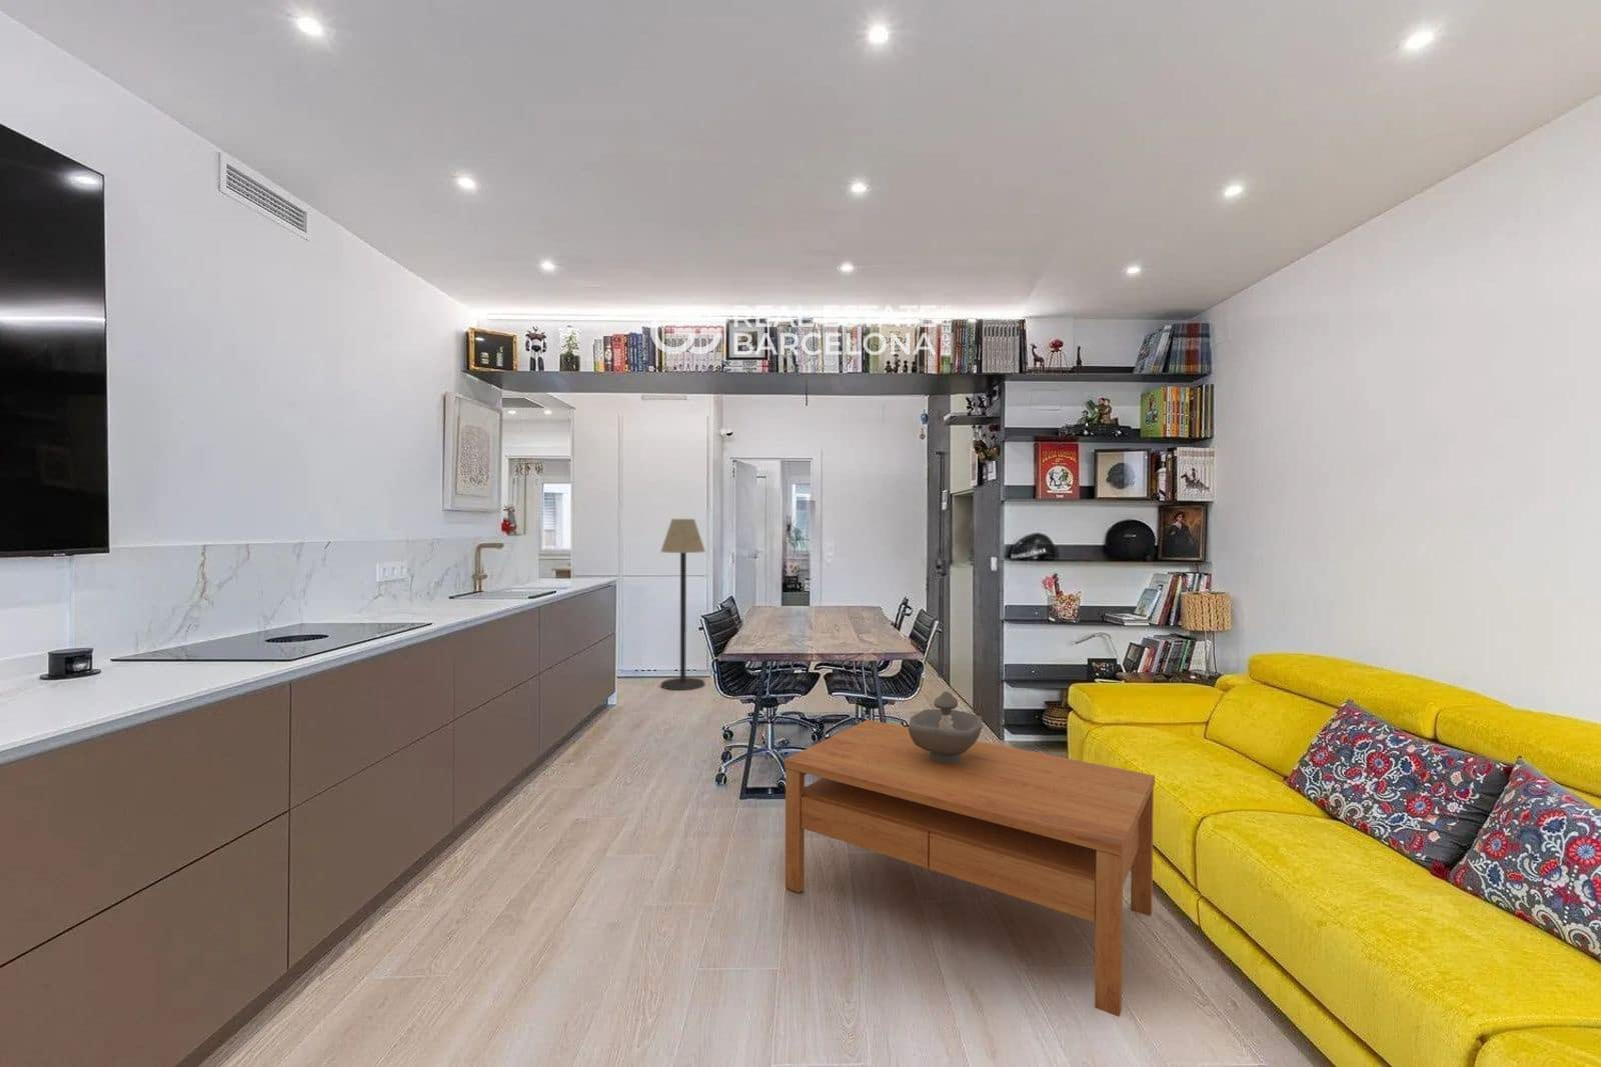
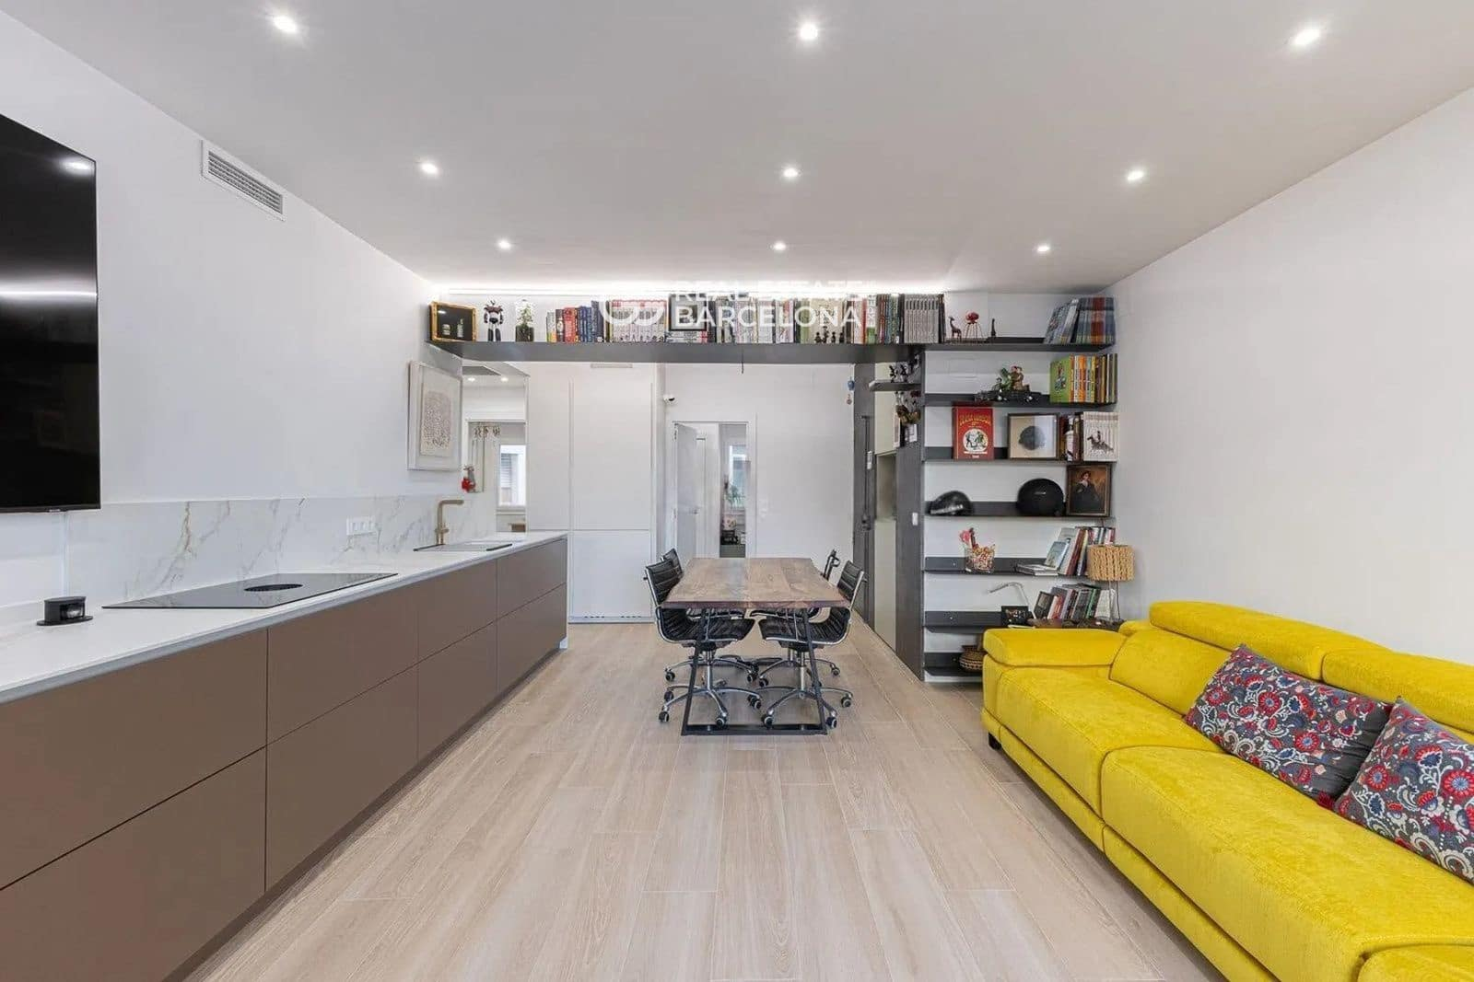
- floor lamp (683, 603)
- decorative bowl (946, 724)
- coffee table (963, 834)
